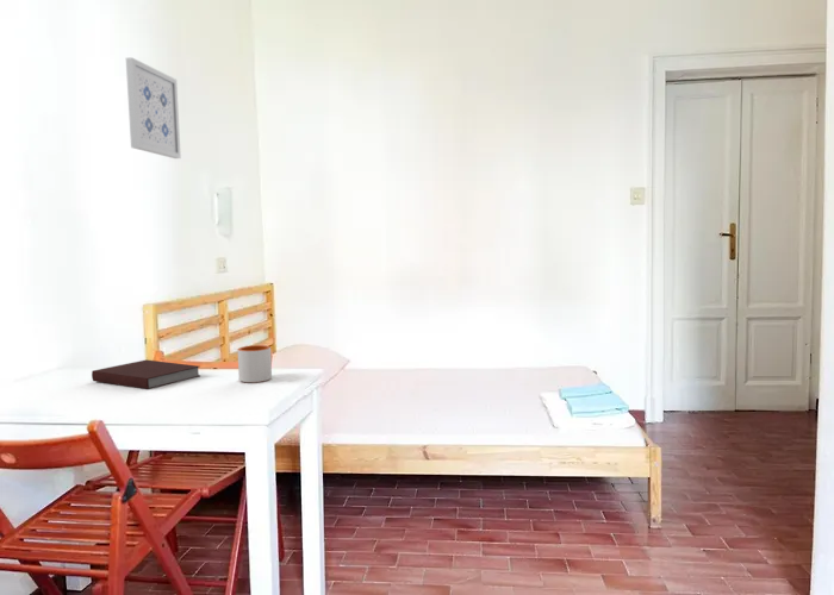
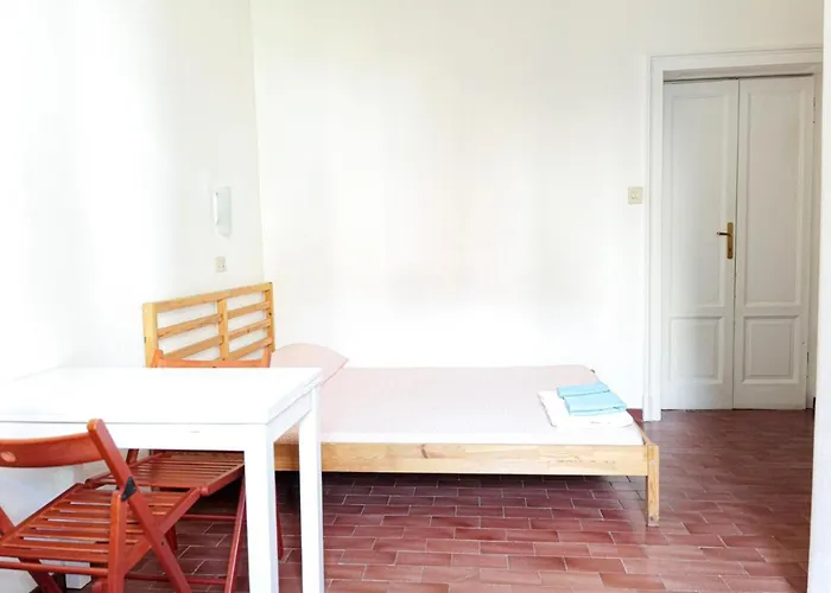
- mug (256, 362)
- notebook (147, 372)
- wall art (155, 111)
